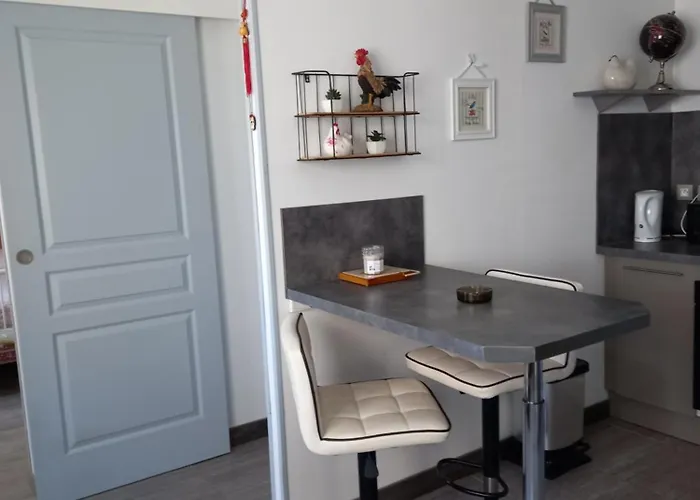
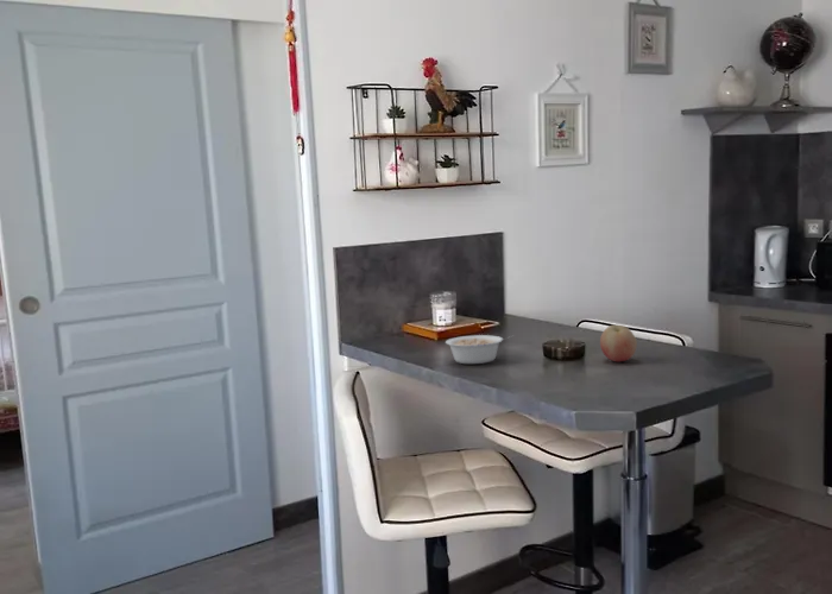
+ fruit (618, 342)
+ legume (477, 347)
